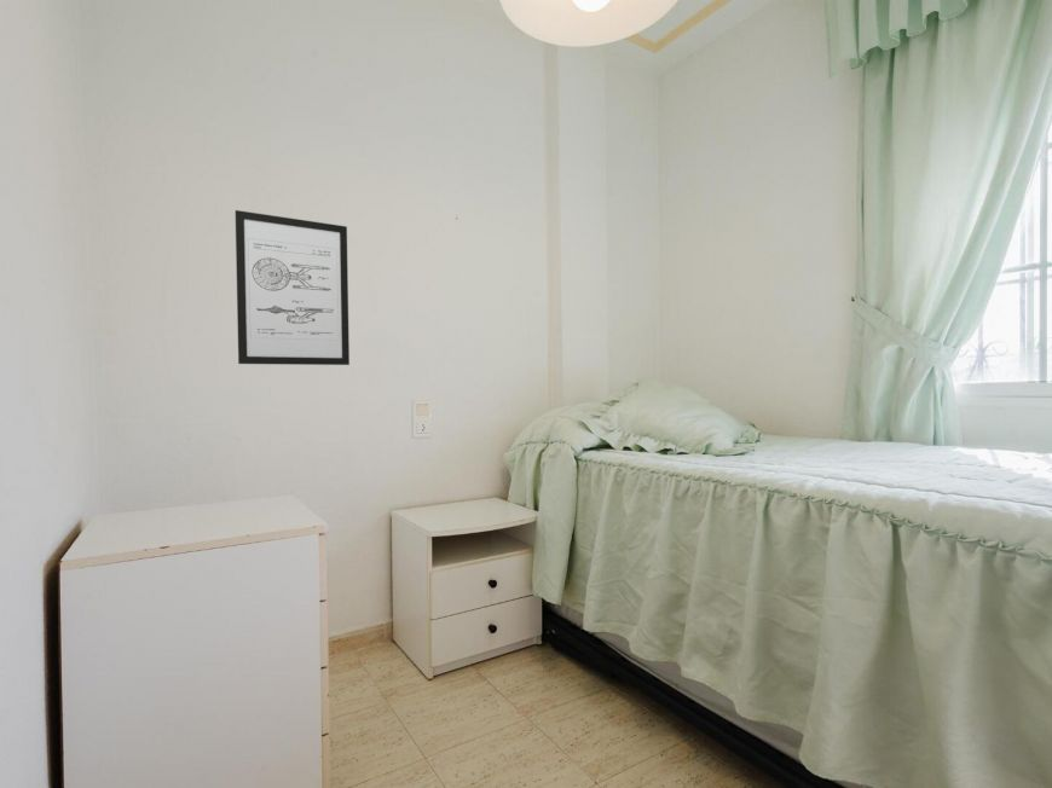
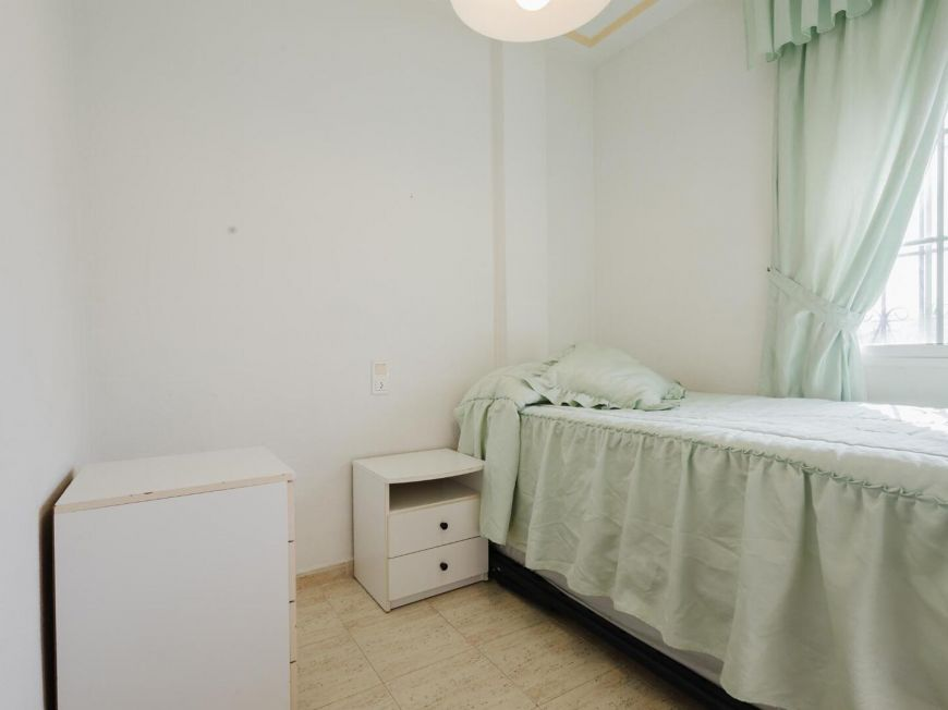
- wall art (295, 291)
